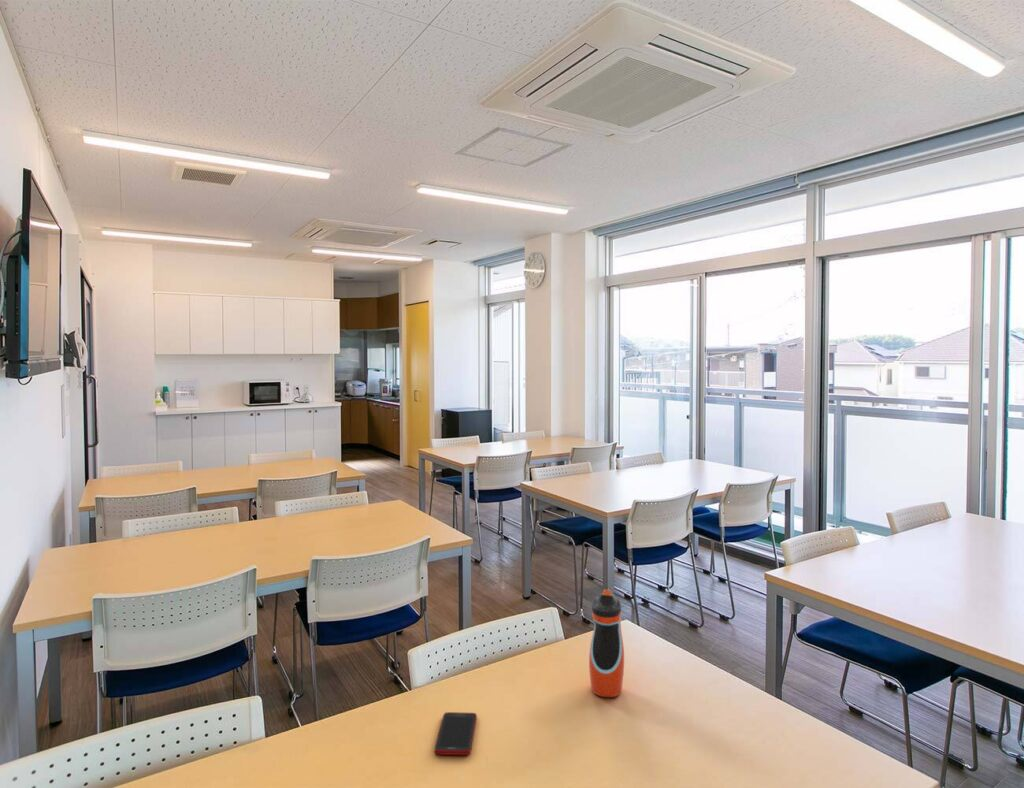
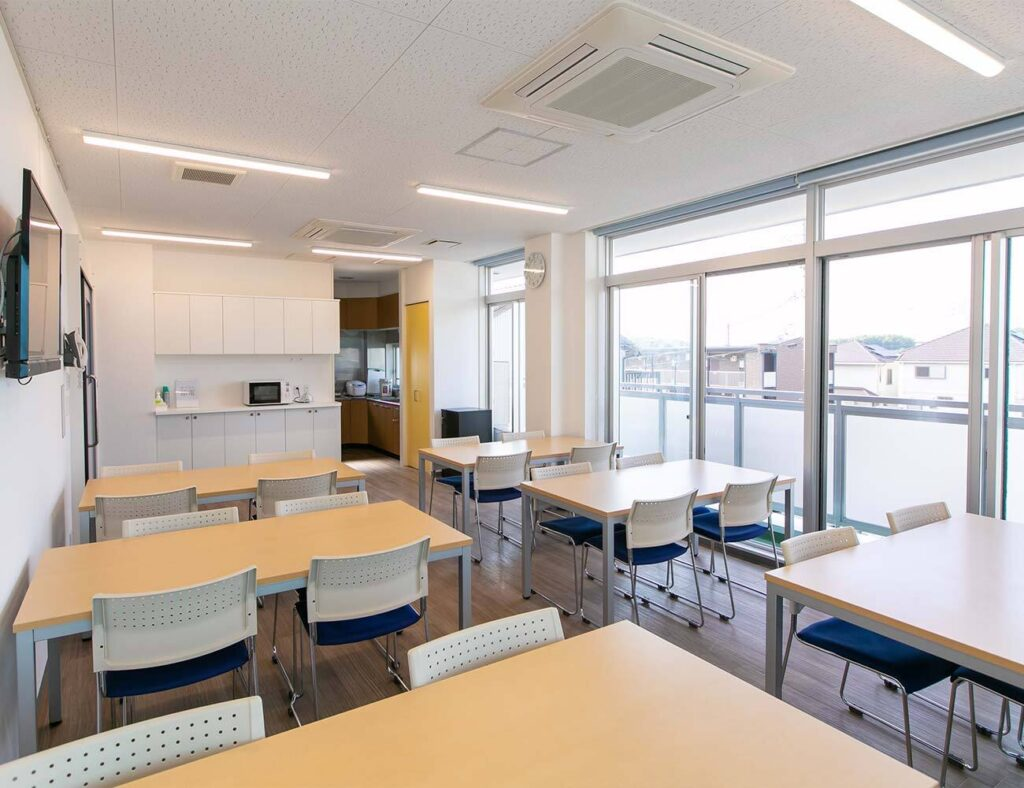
- water bottle (606, 640)
- cell phone (456, 732)
